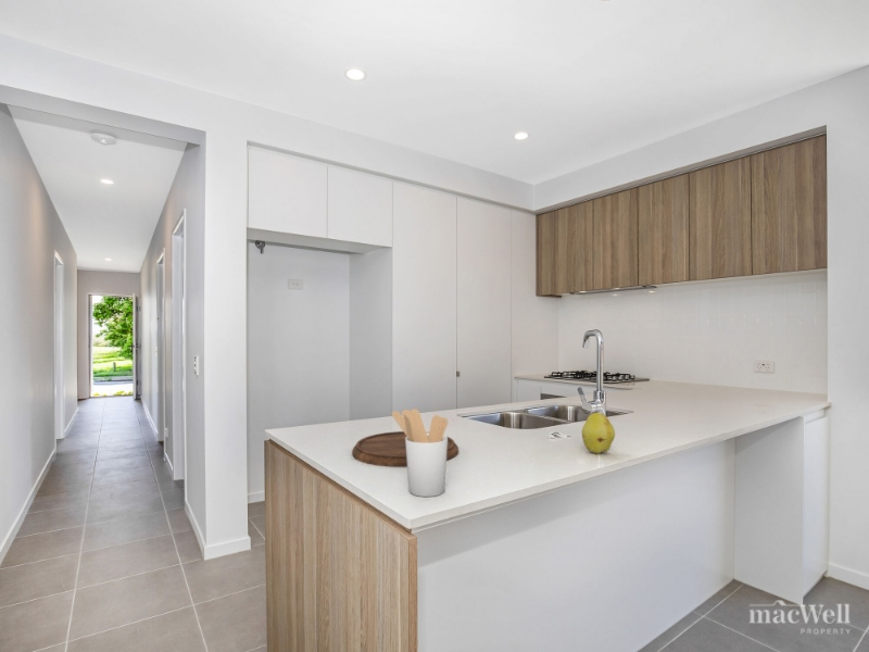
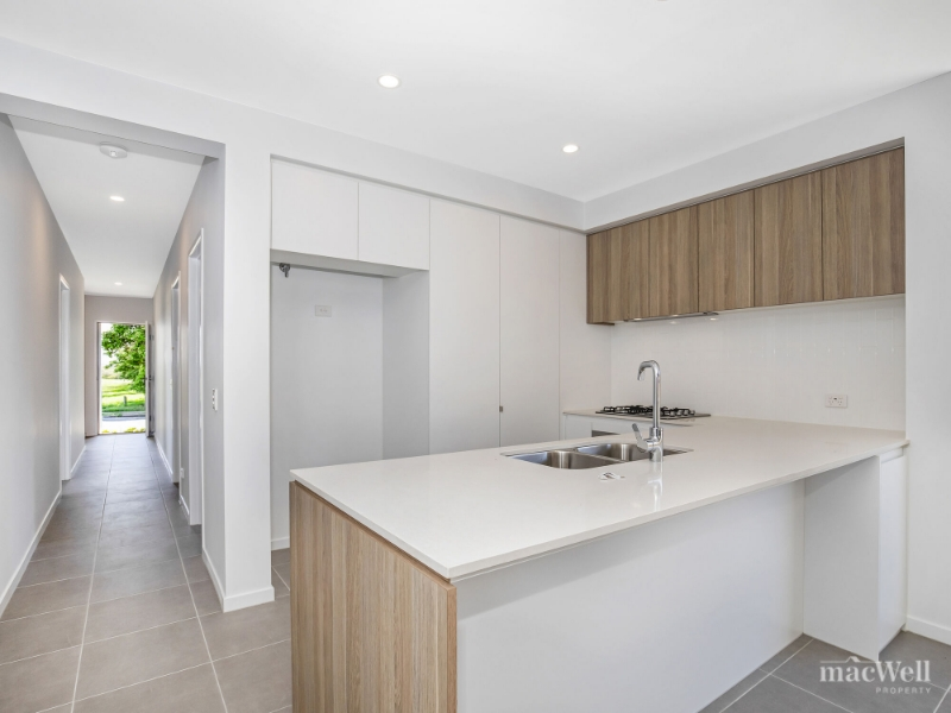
- cutting board (405, 447)
- fruit (597, 431)
- utensil holder (419, 449)
